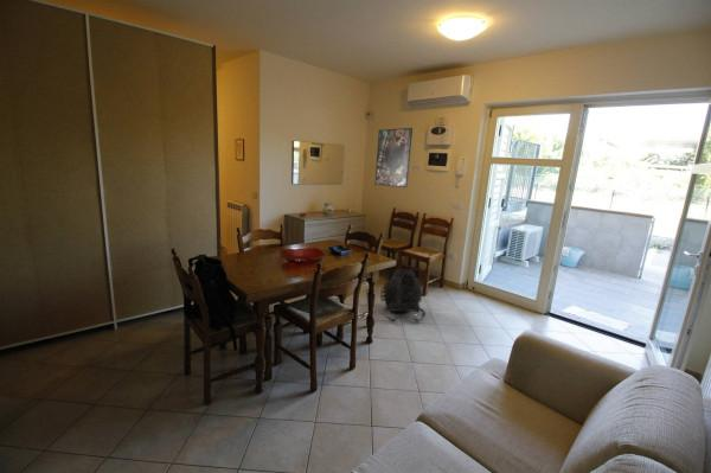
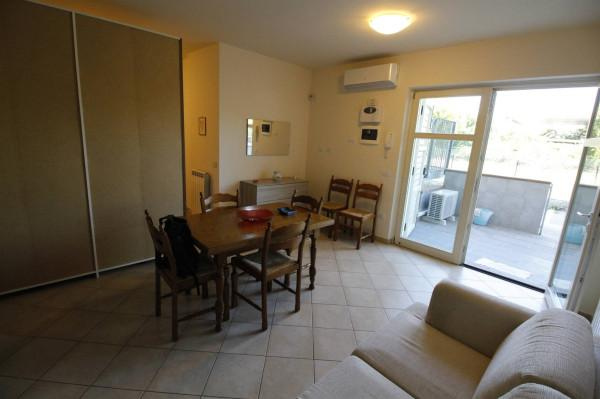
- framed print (392, 158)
- backpack (403, 290)
